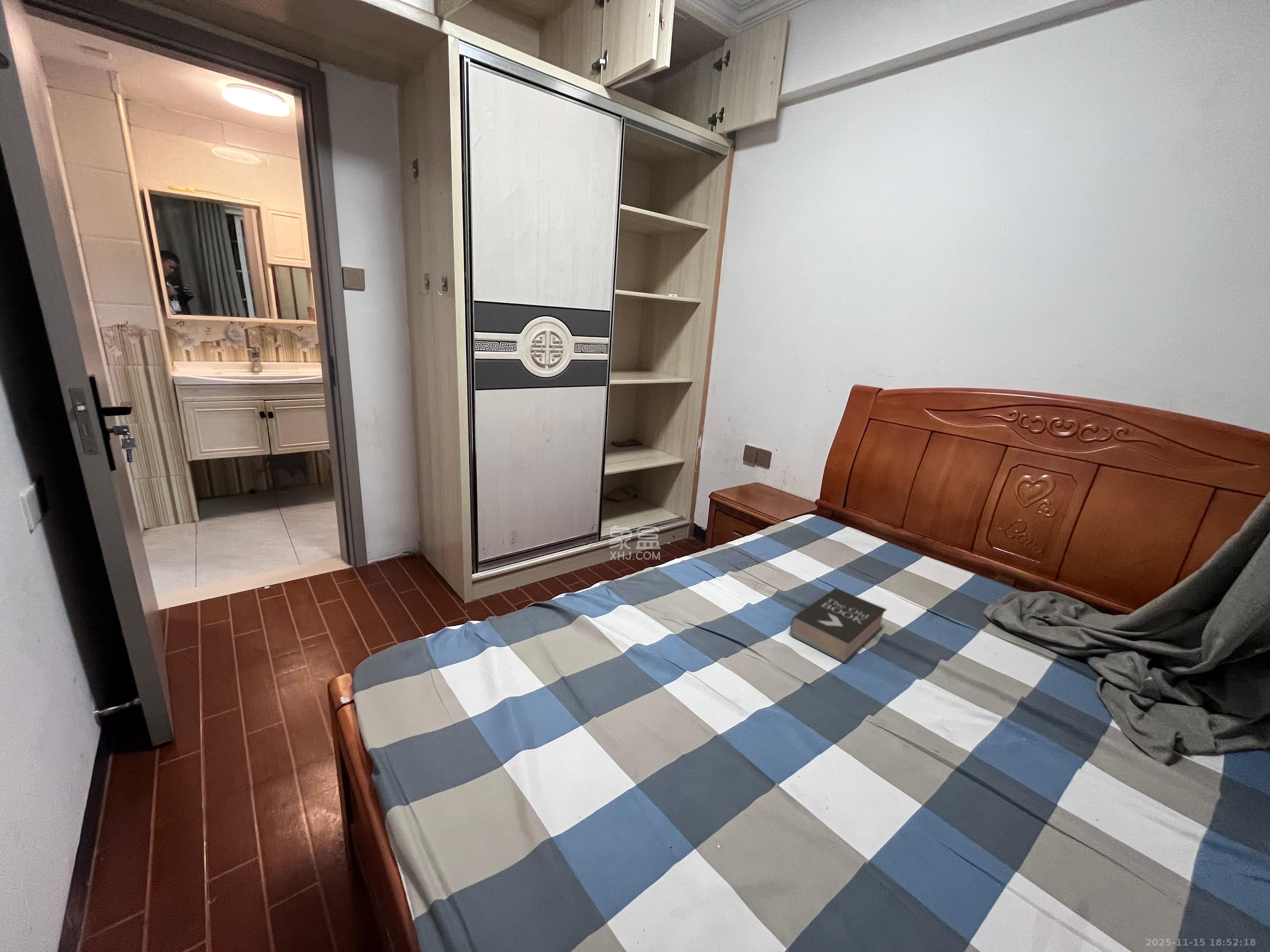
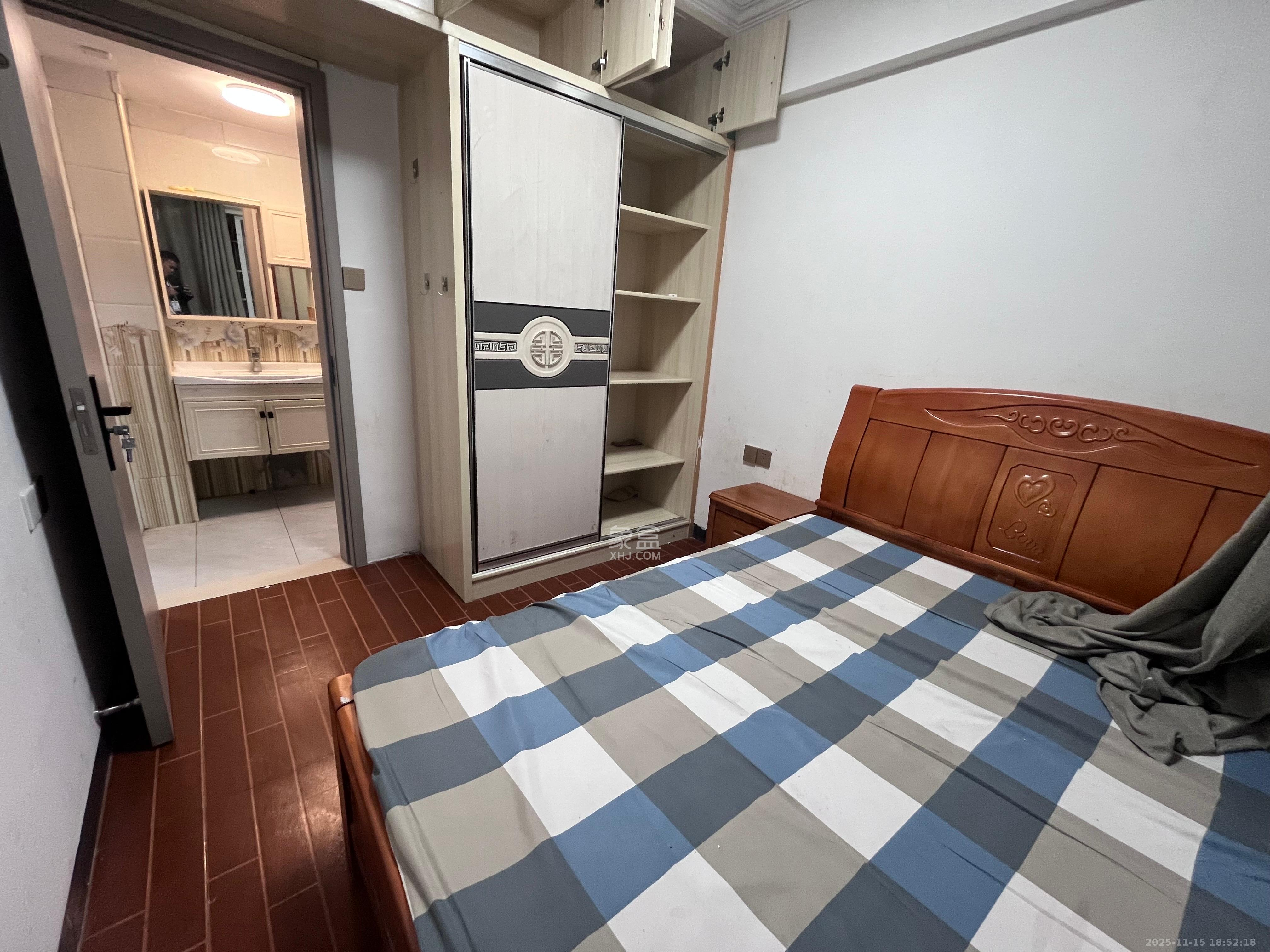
- book (839, 622)
